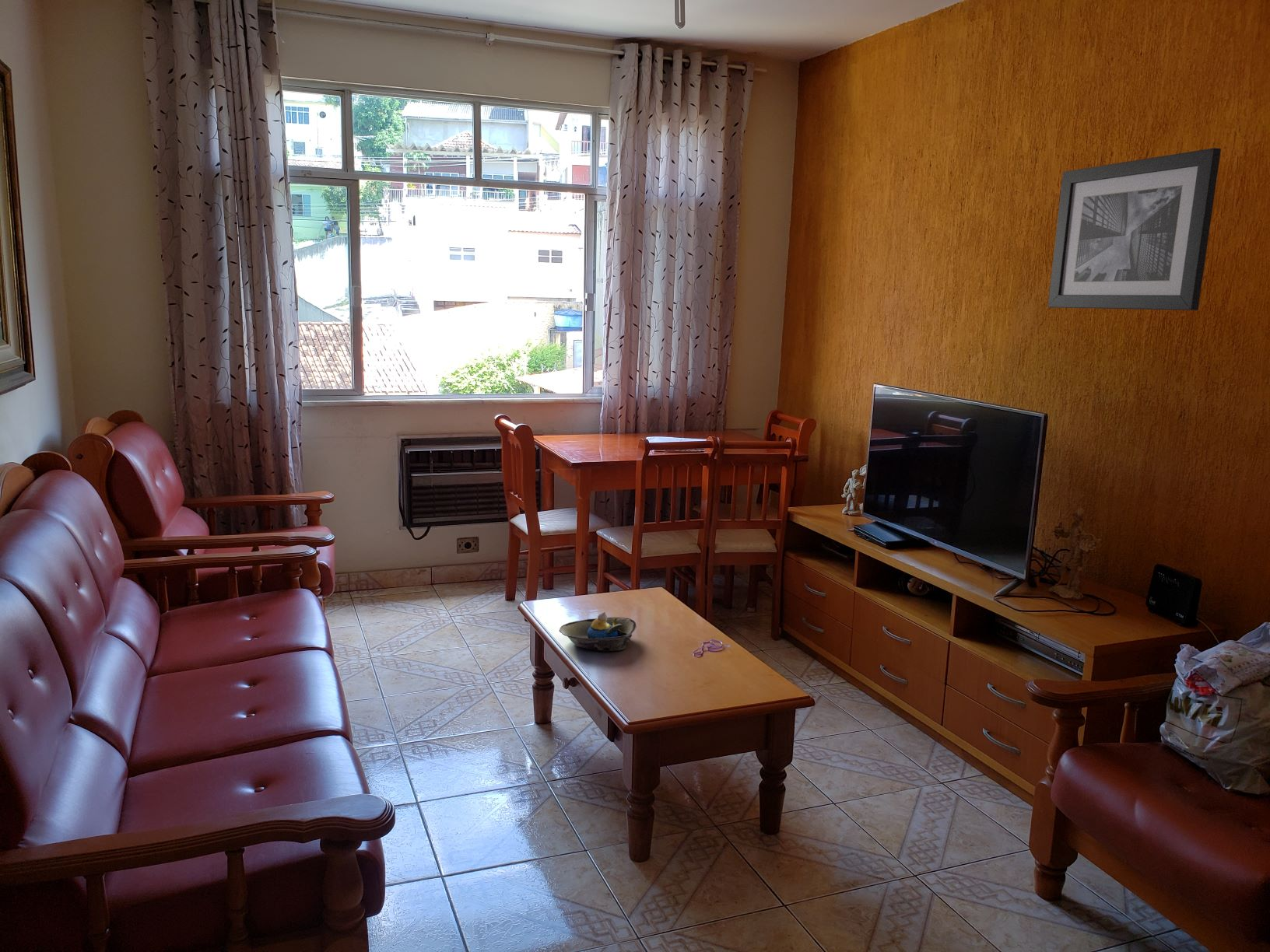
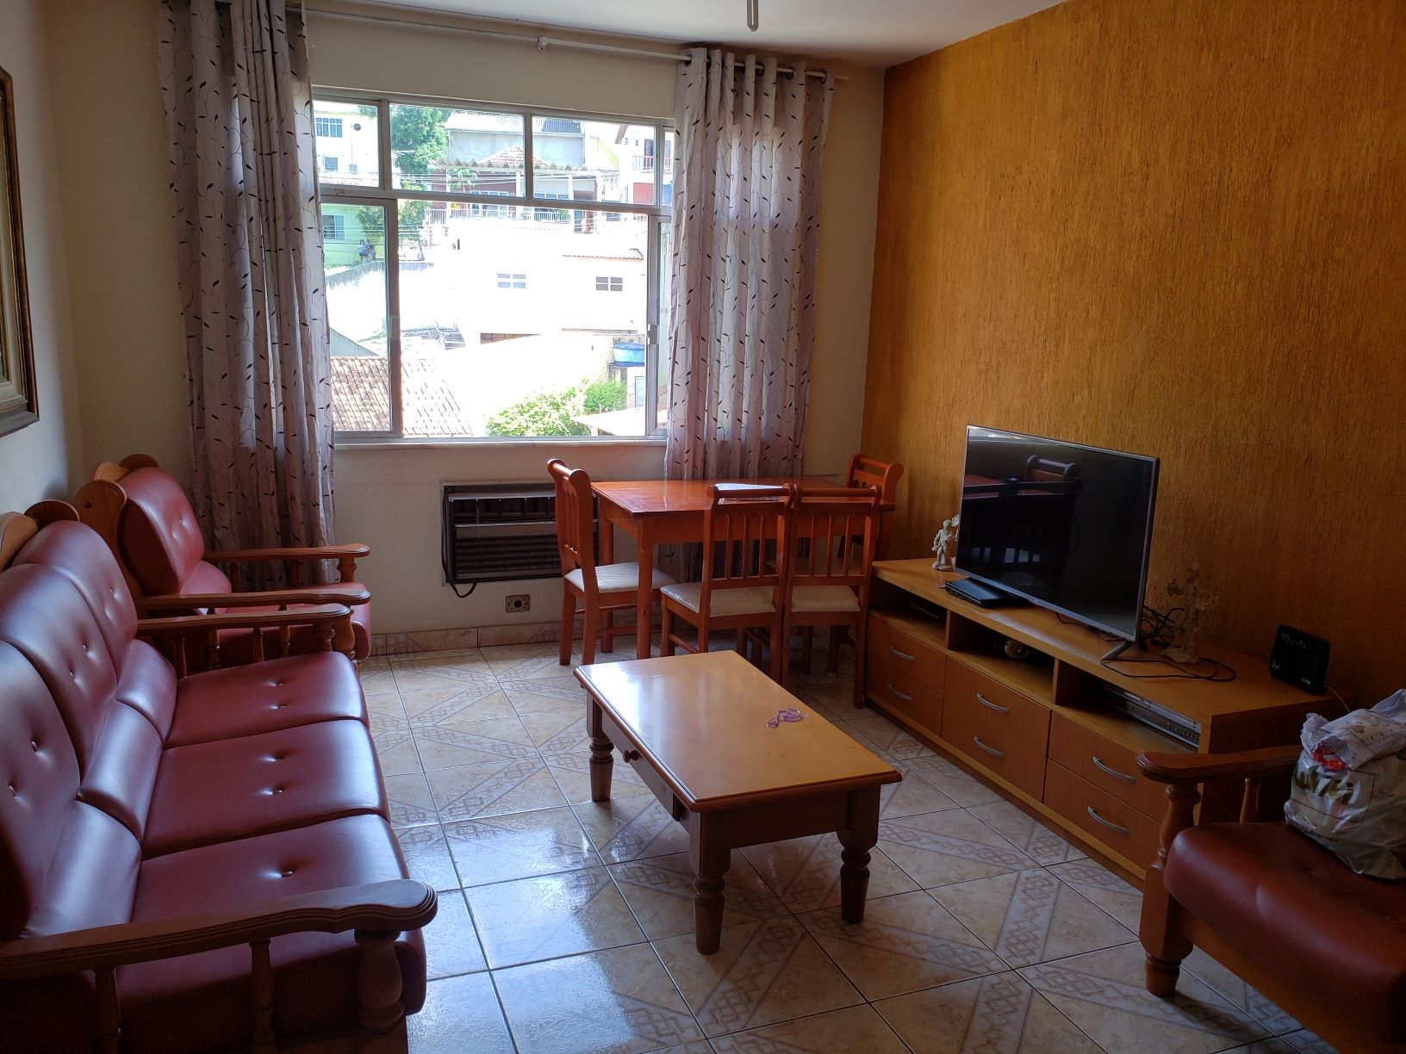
- decorative bowl (608, 625)
- wall art (1125, 236)
